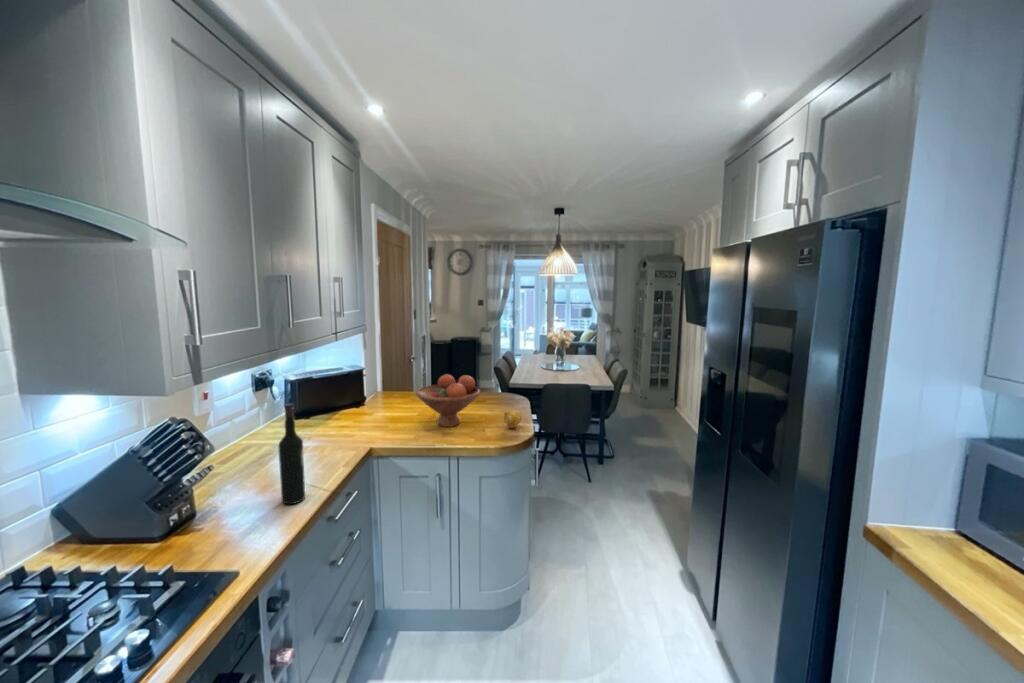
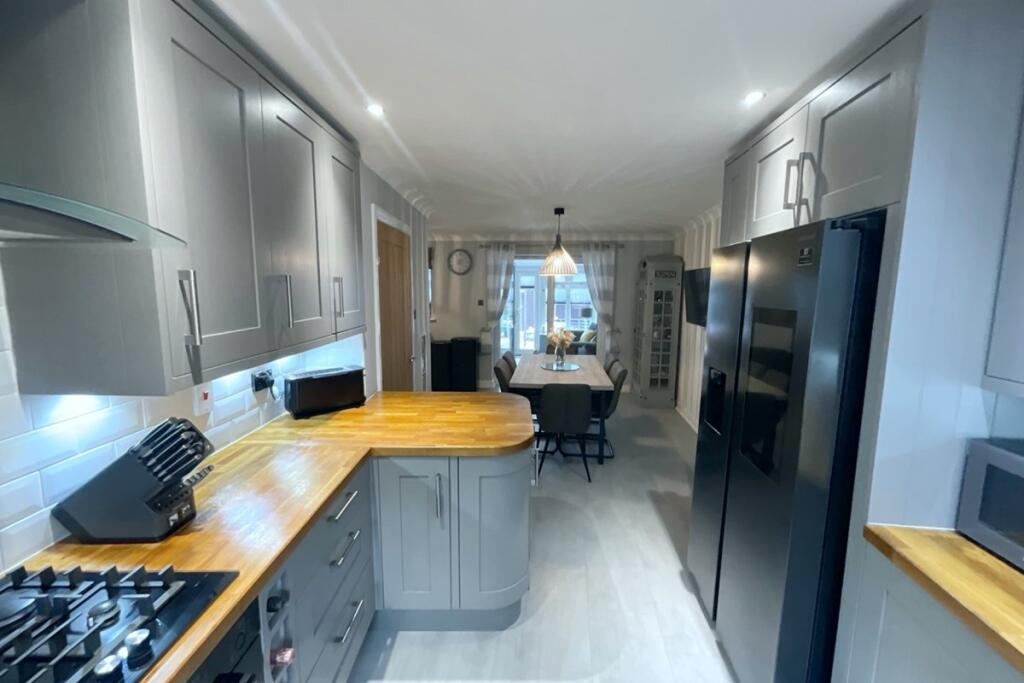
- fruit bowl (448, 400)
- wine bottle (291, 452)
- fruit (512, 418)
